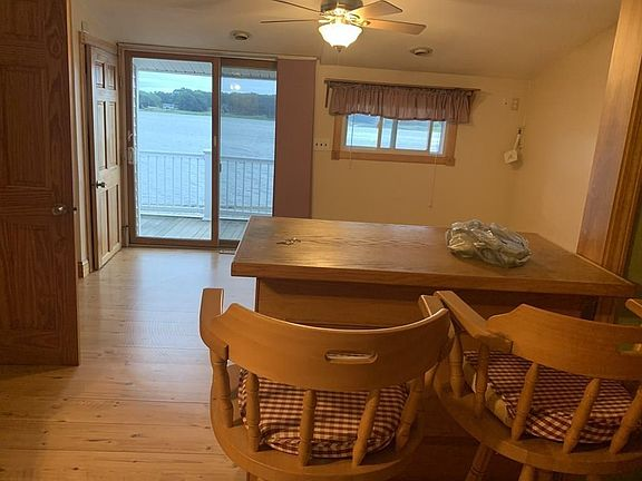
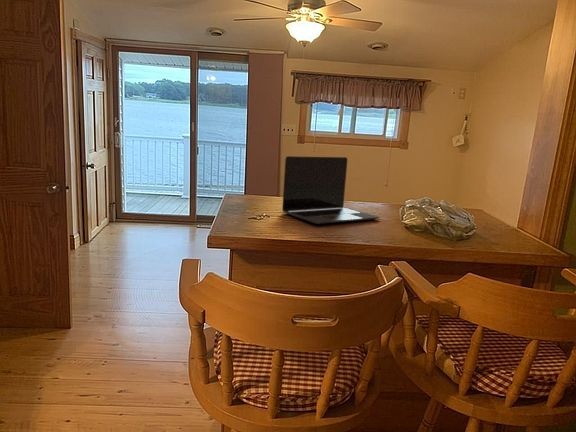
+ laptop (332, 188)
